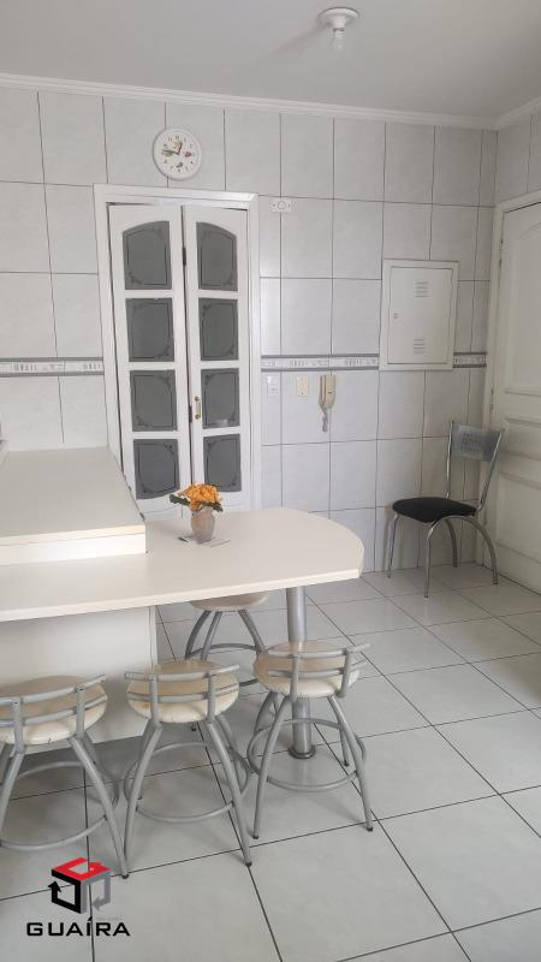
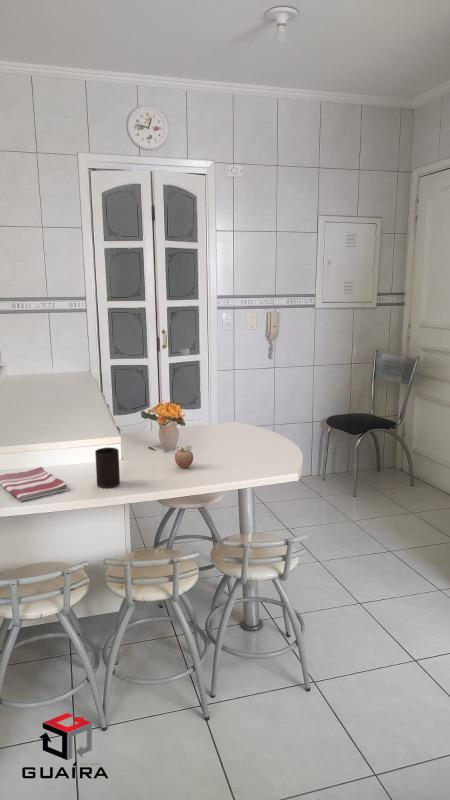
+ fruit (184, 456)
+ dish towel (31, 482)
+ cup (107, 467)
